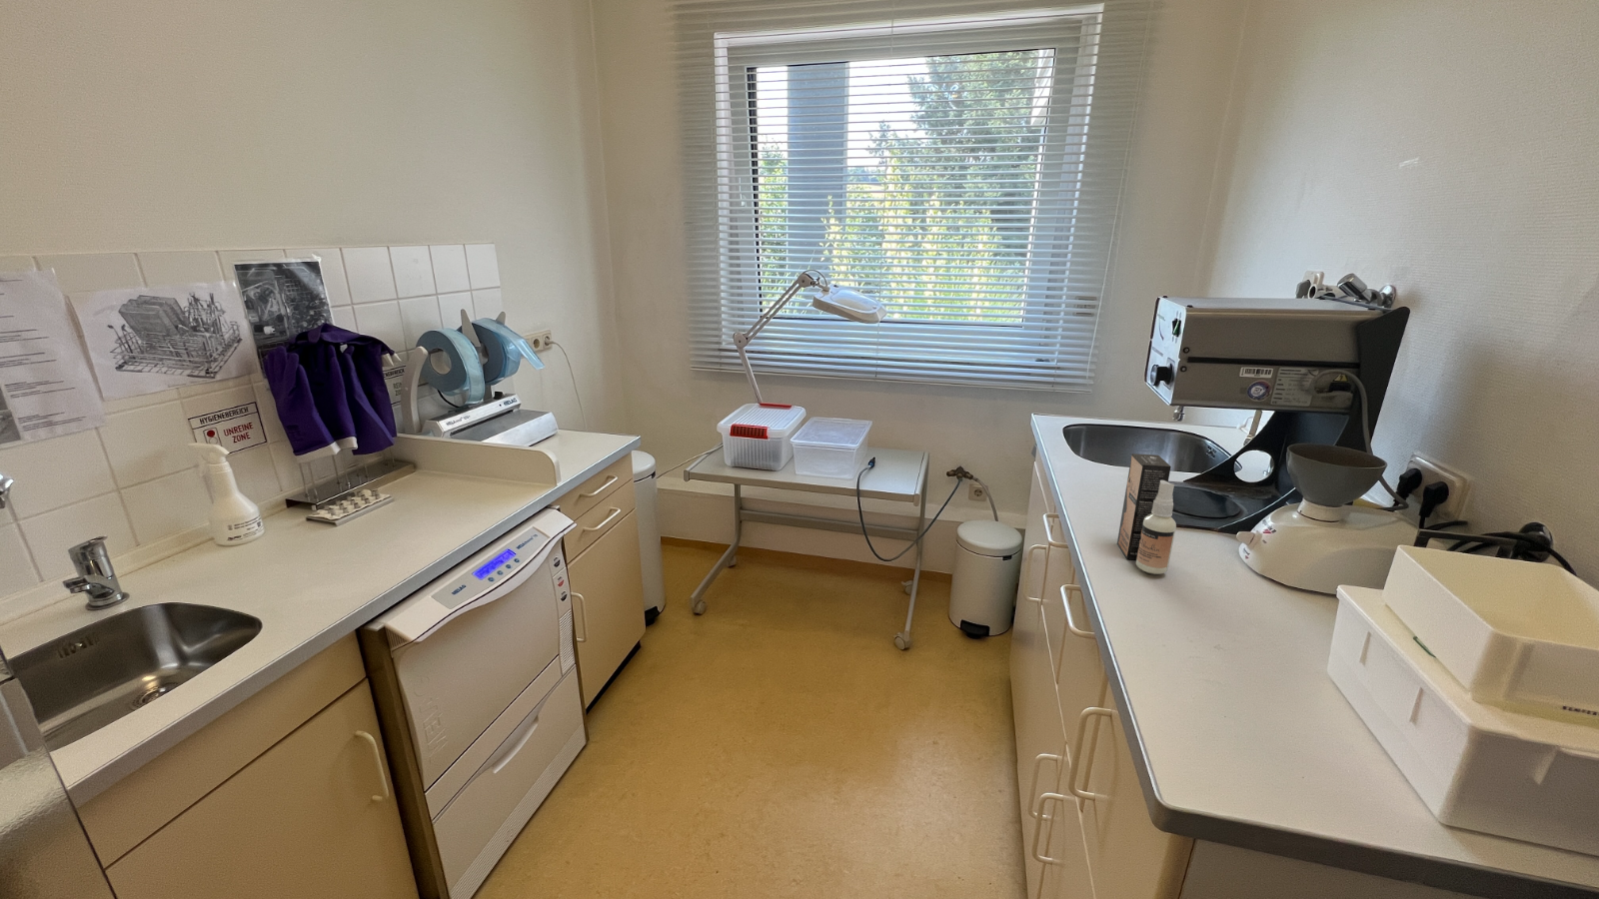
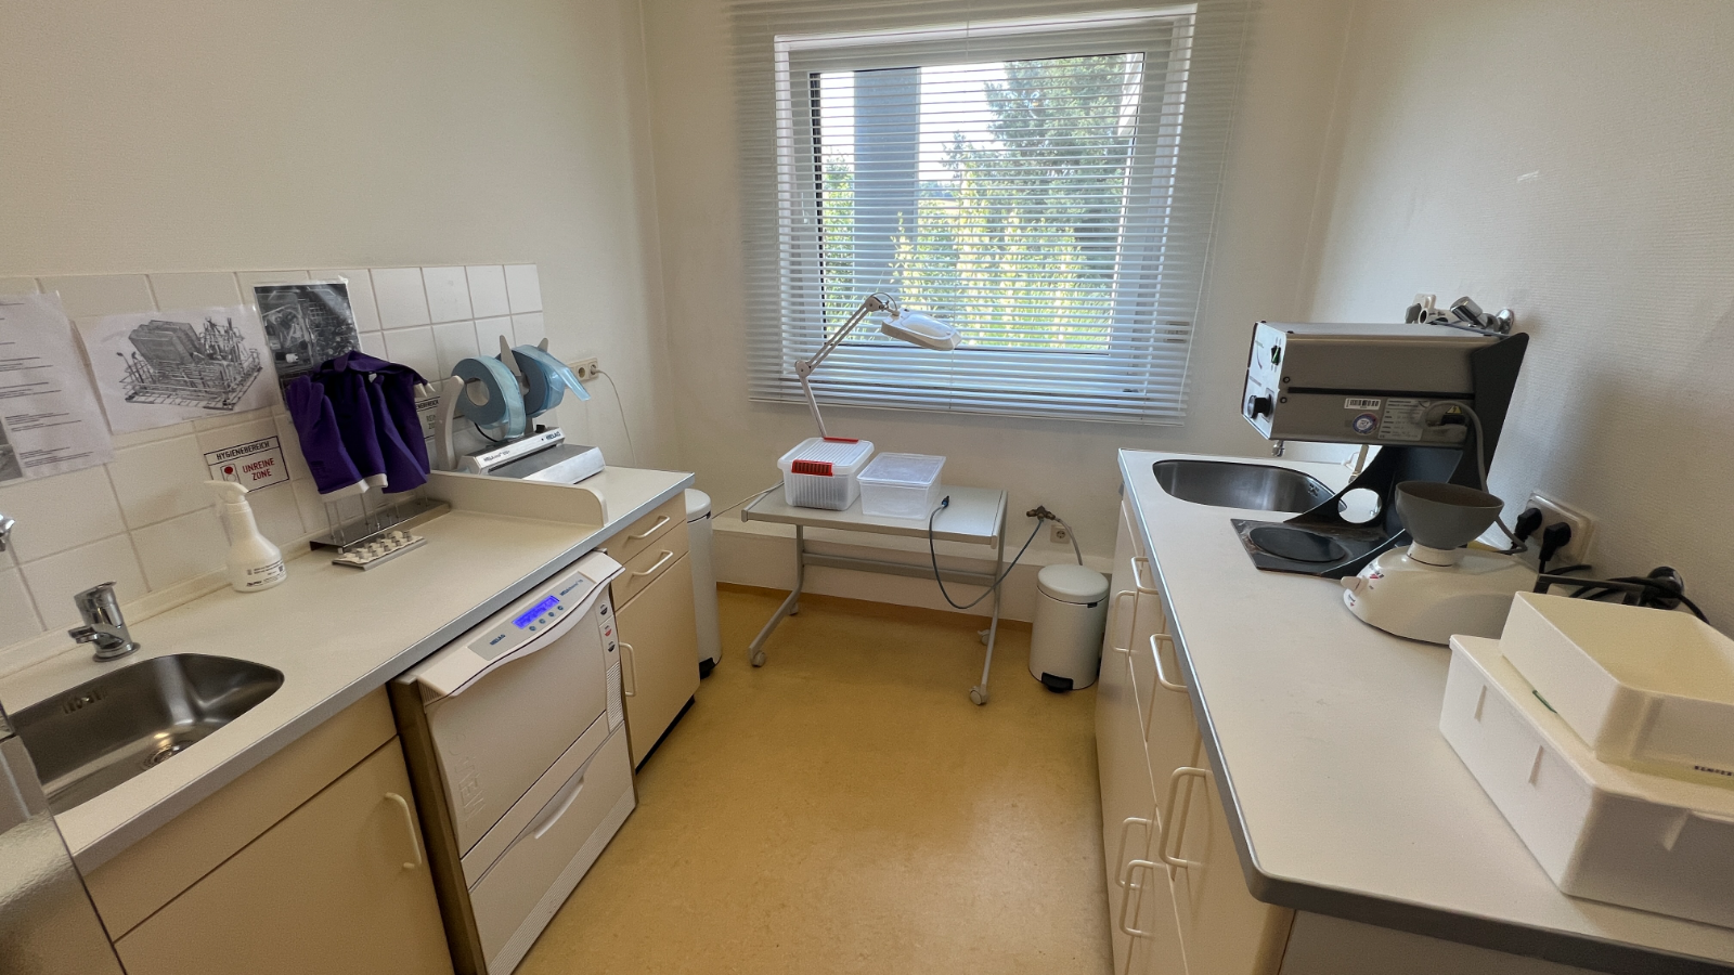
- spray bottle (1149, 513)
